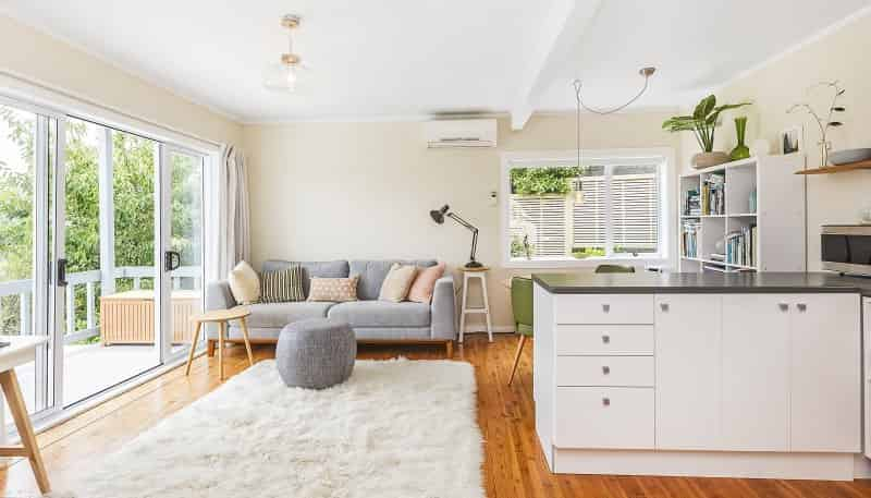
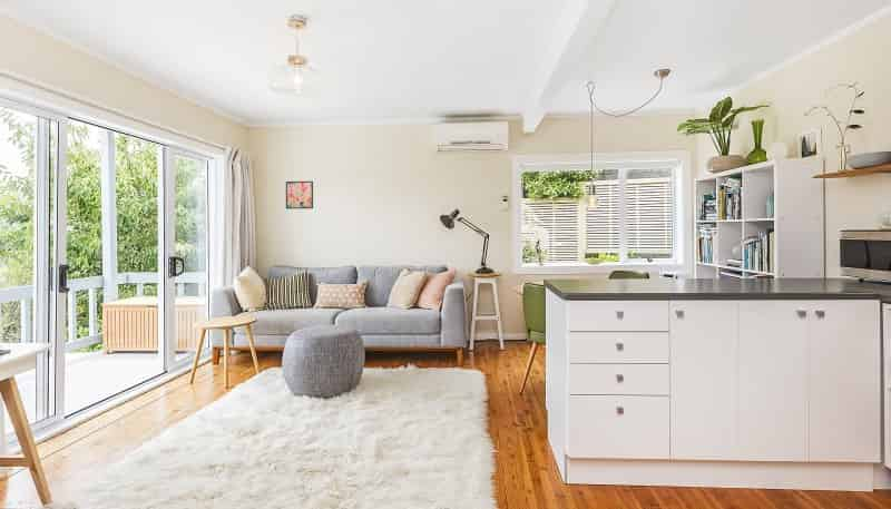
+ wall art (298, 195)
